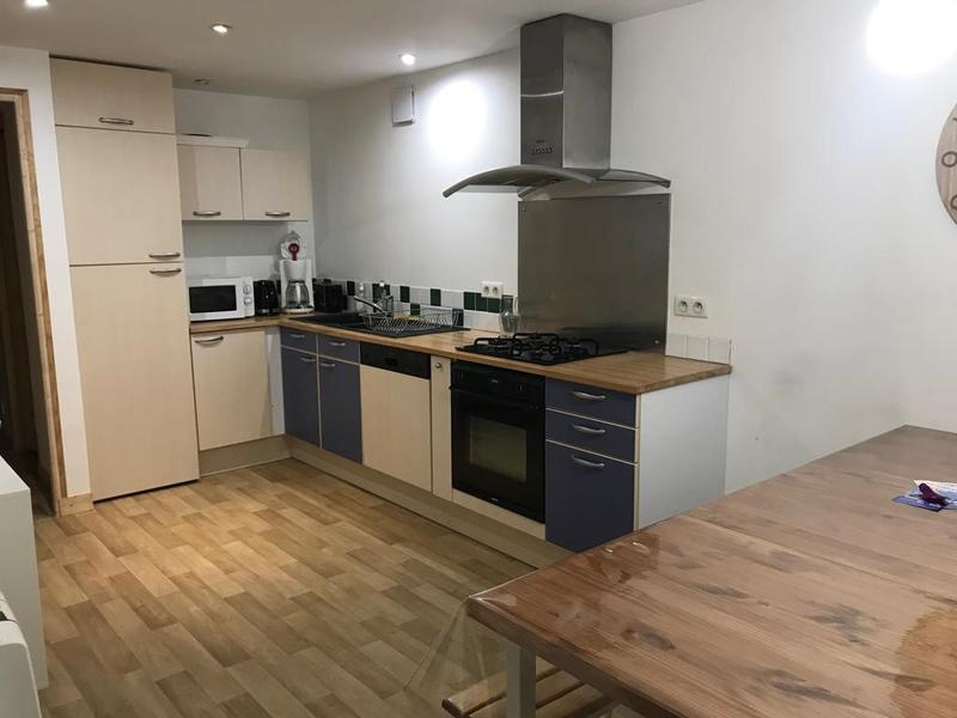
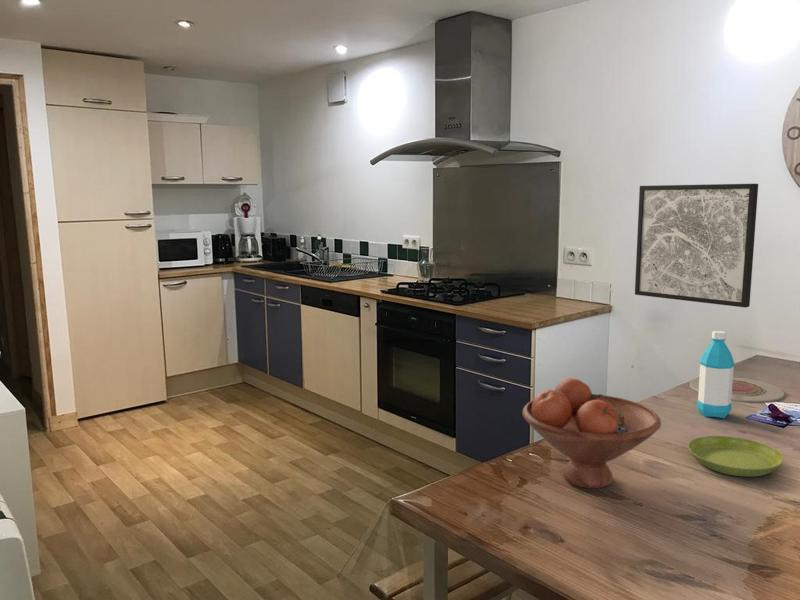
+ saucer (734, 457)
+ plate (735, 388)
+ water bottle (716, 373)
+ fruit bowl (589, 433)
+ wall art (691, 243)
